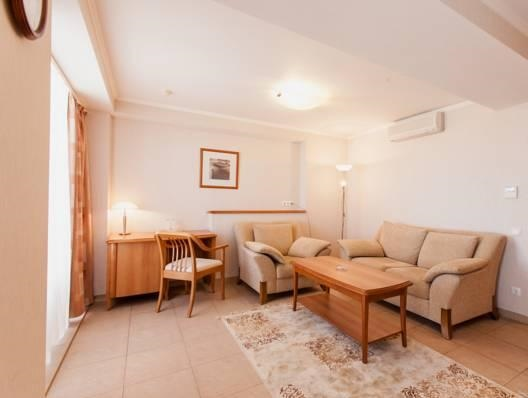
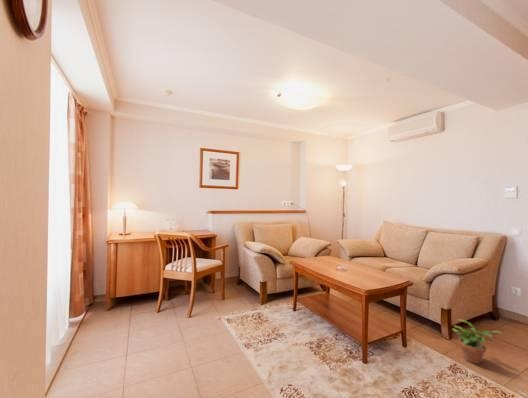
+ potted plant (476, 340)
